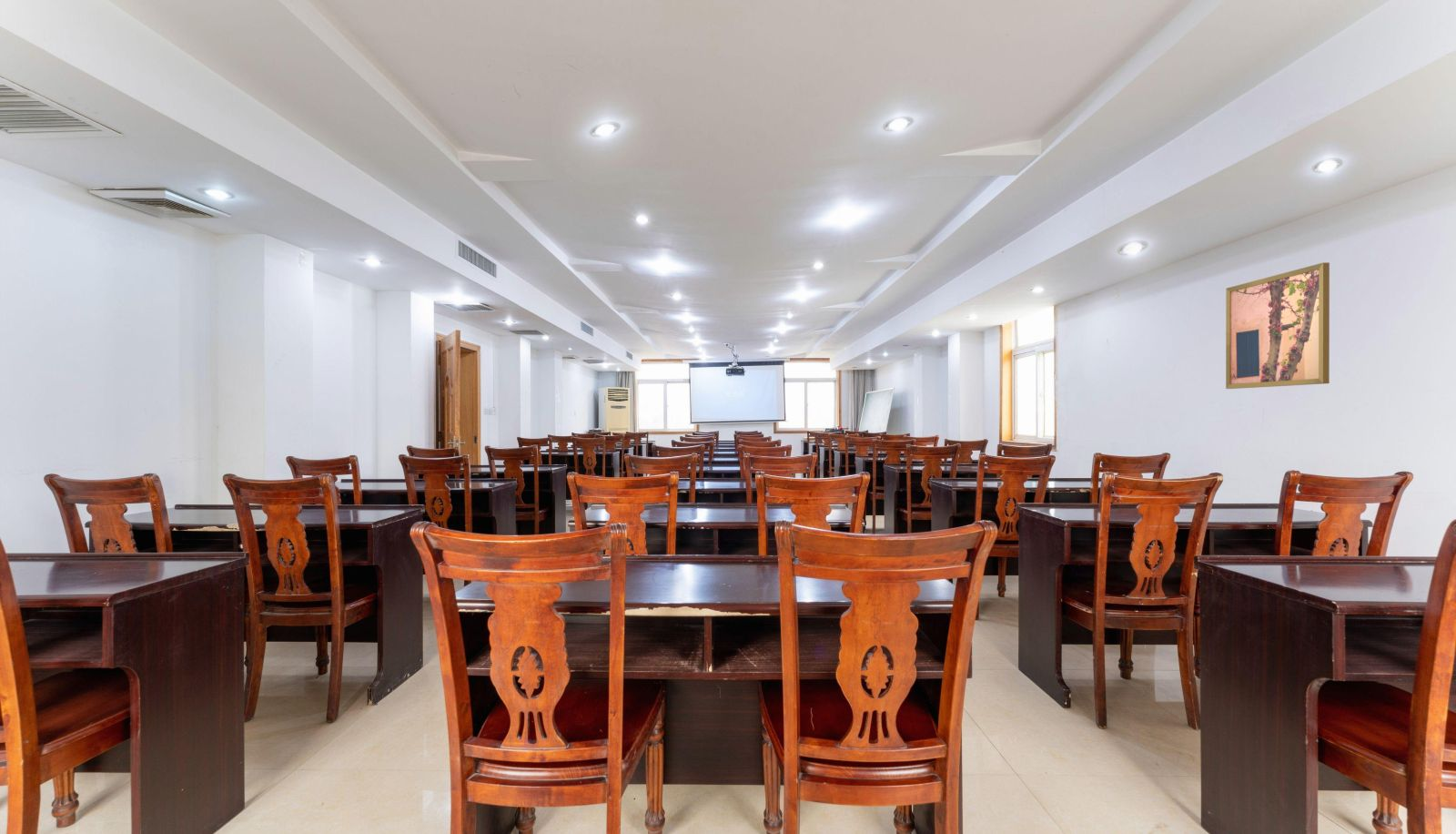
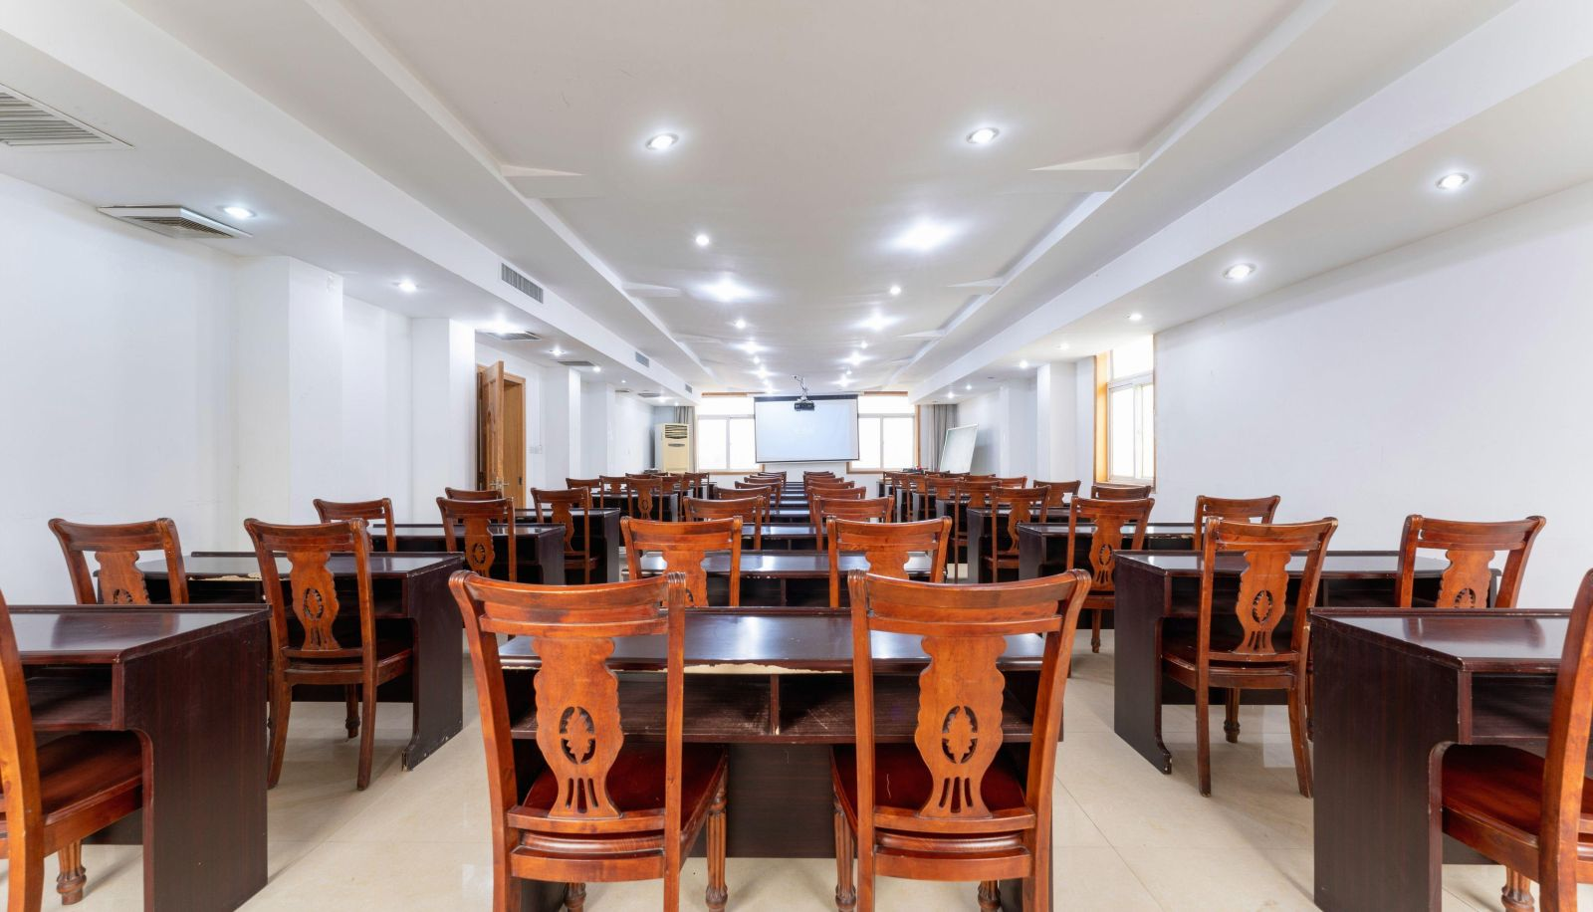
- wall art (1272, 331)
